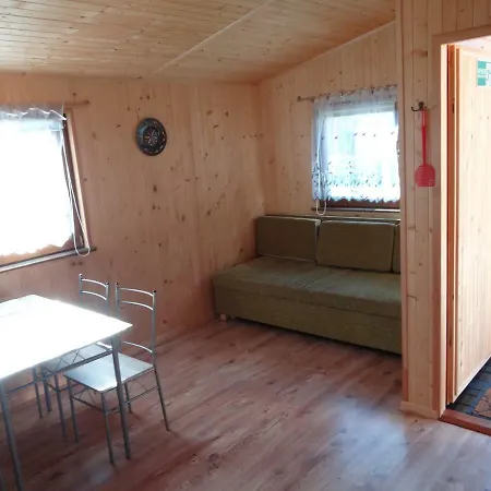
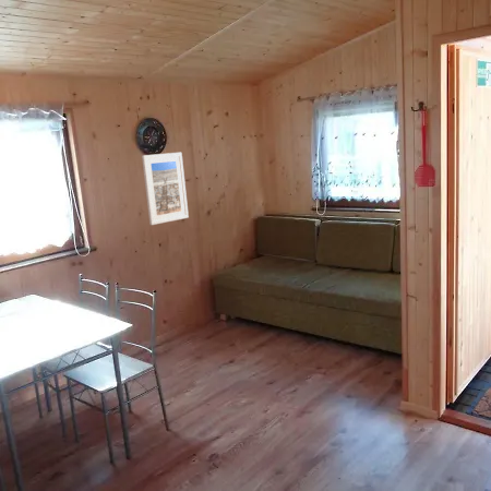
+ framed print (166, 188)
